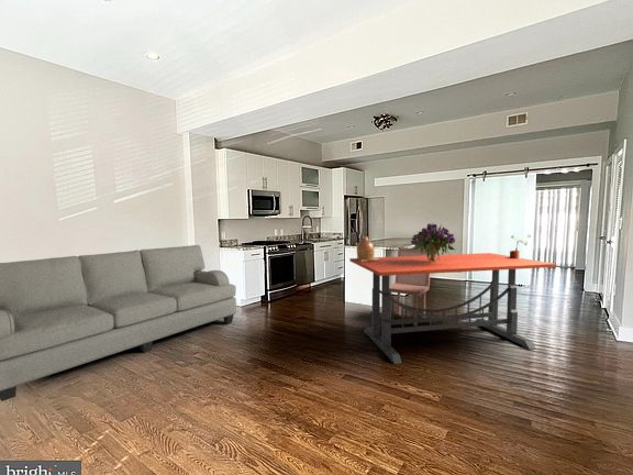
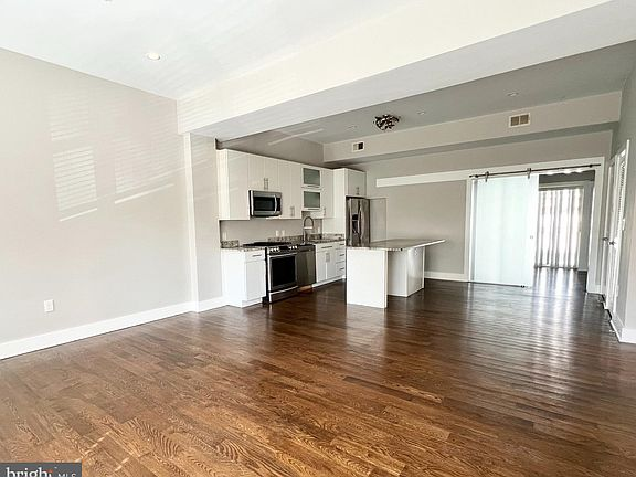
- dining table (444, 308)
- dining chair (408, 284)
- sofa (124, 298)
- potted plant (517, 246)
- ceramic jug (365, 247)
- bouquet (432, 242)
